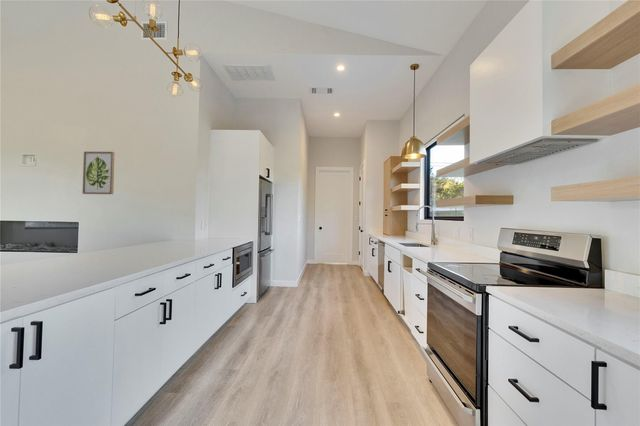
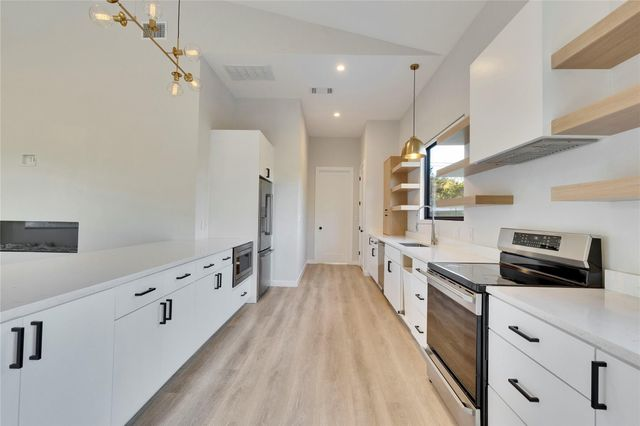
- wall art (98, 172)
